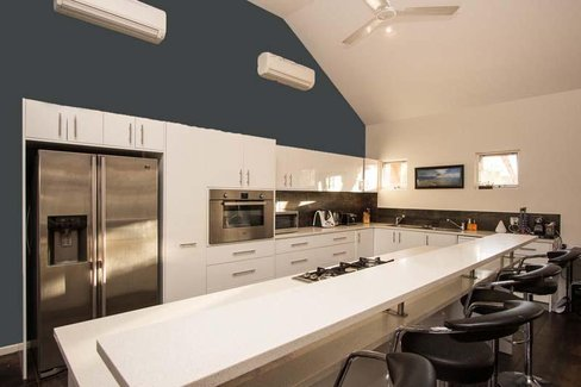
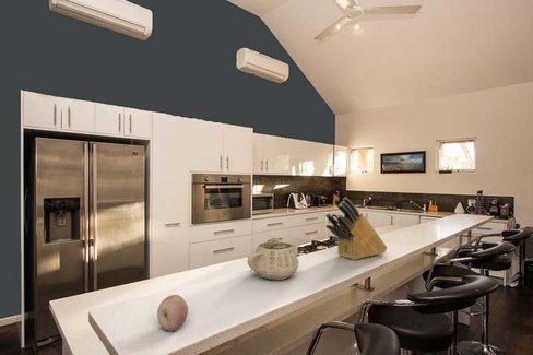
+ knife block (356, 225)
+ teapot (276, 256)
+ fruit (173, 310)
